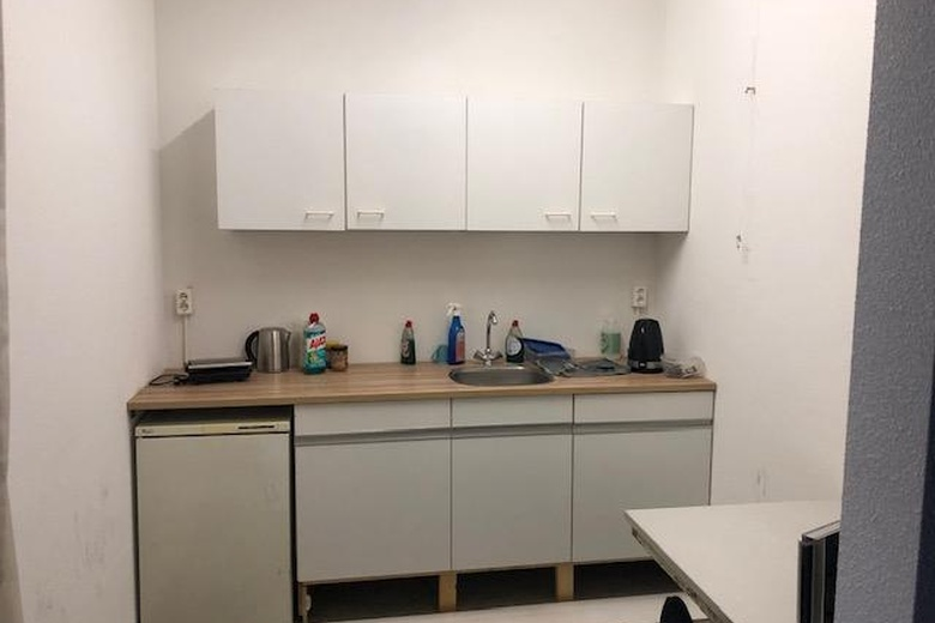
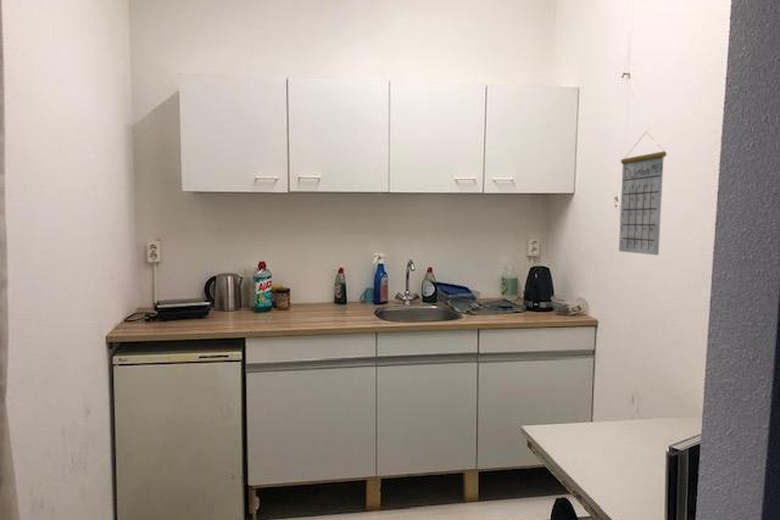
+ calendar (640, 192)
